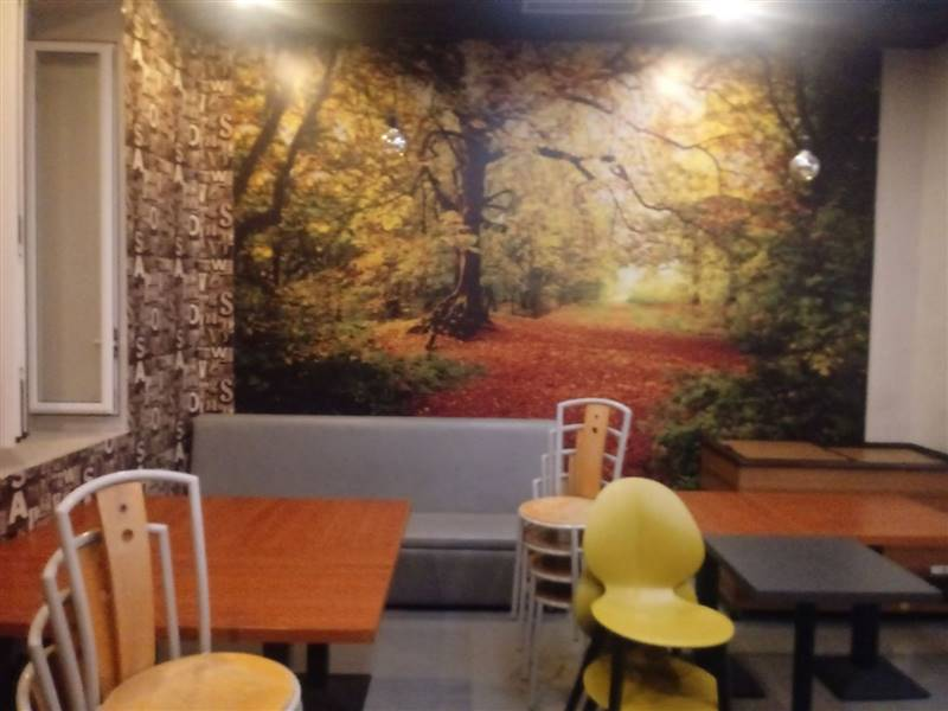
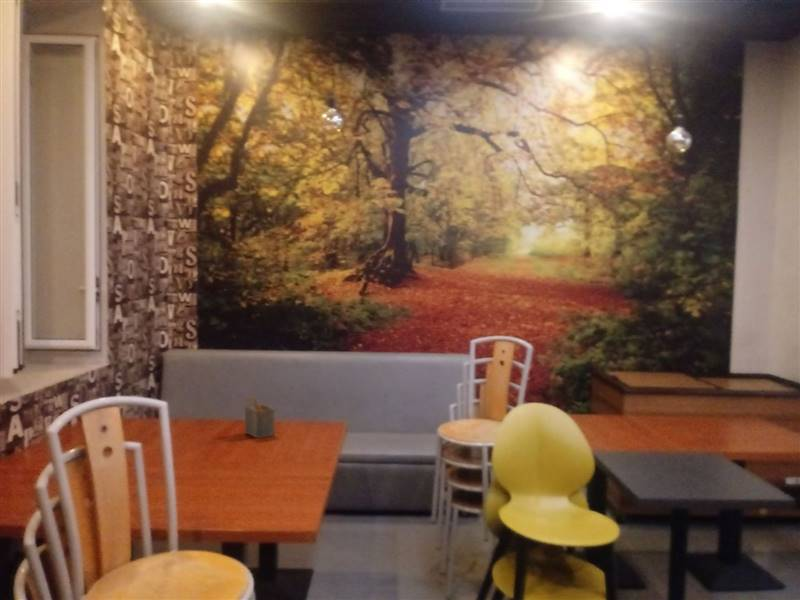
+ napkin holder (259, 416)
